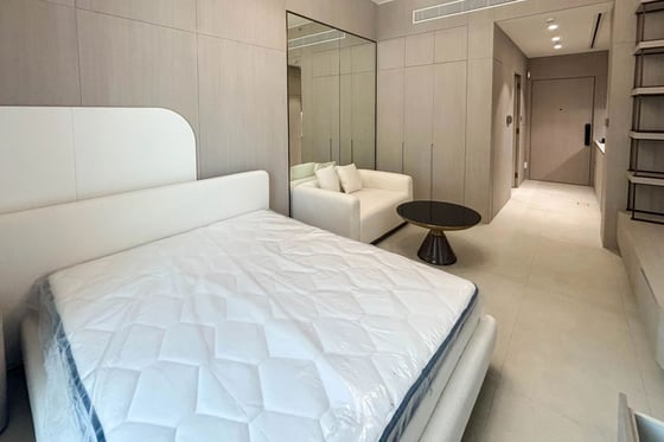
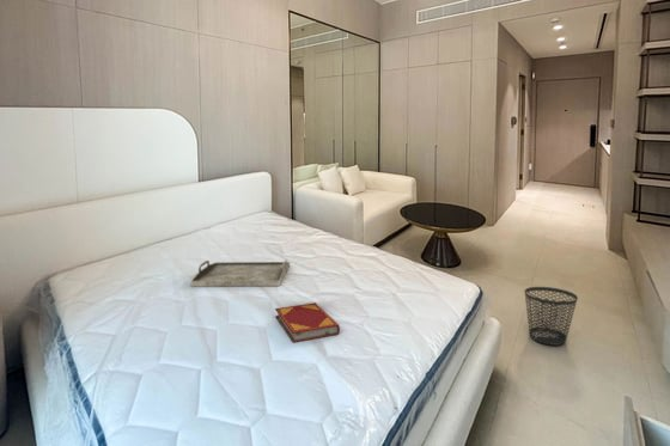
+ wastebasket (548, 317)
+ serving tray (244, 268)
+ hardback book (305, 320)
